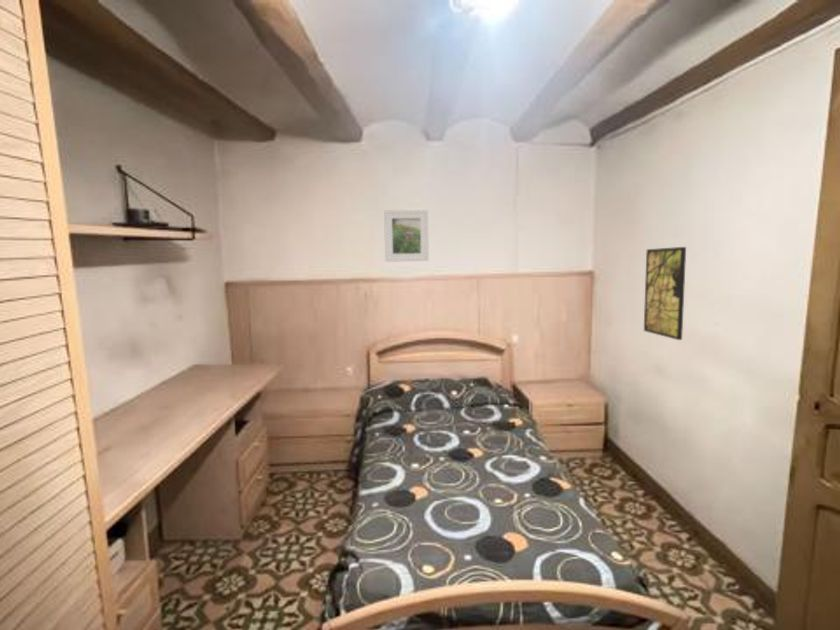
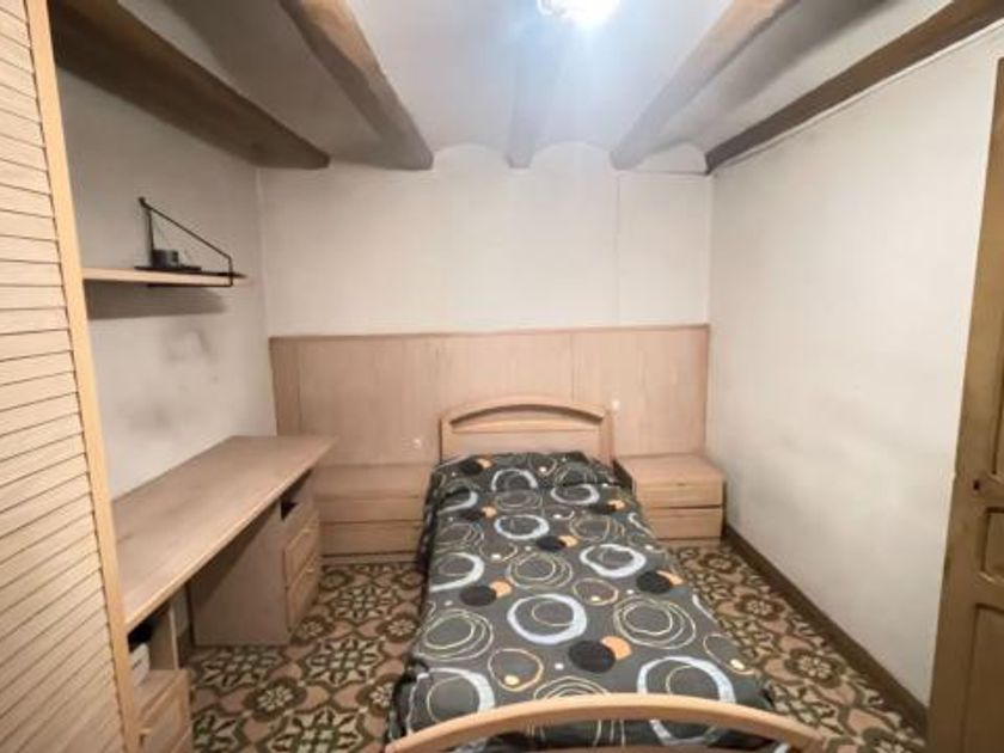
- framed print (663, 292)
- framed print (406, 236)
